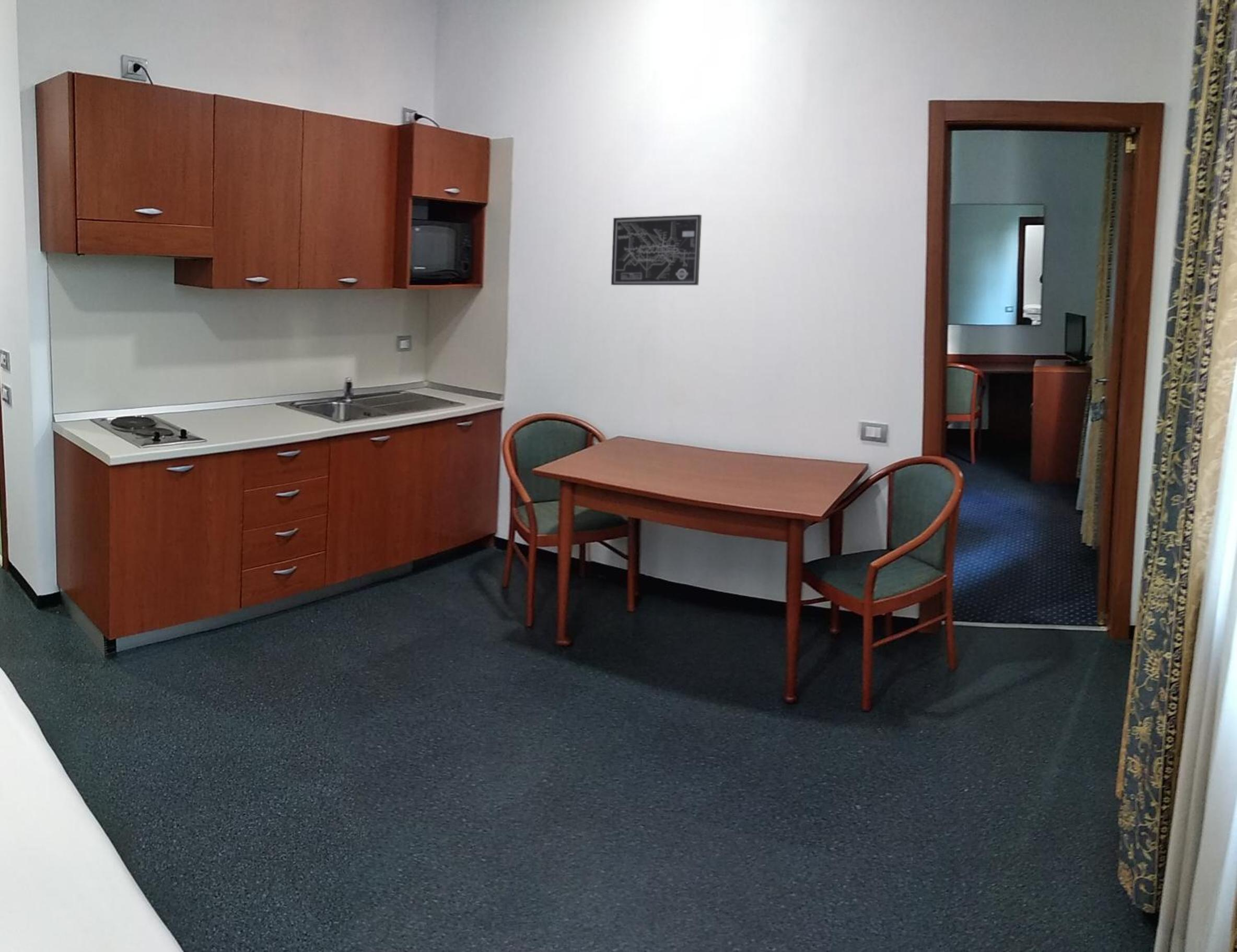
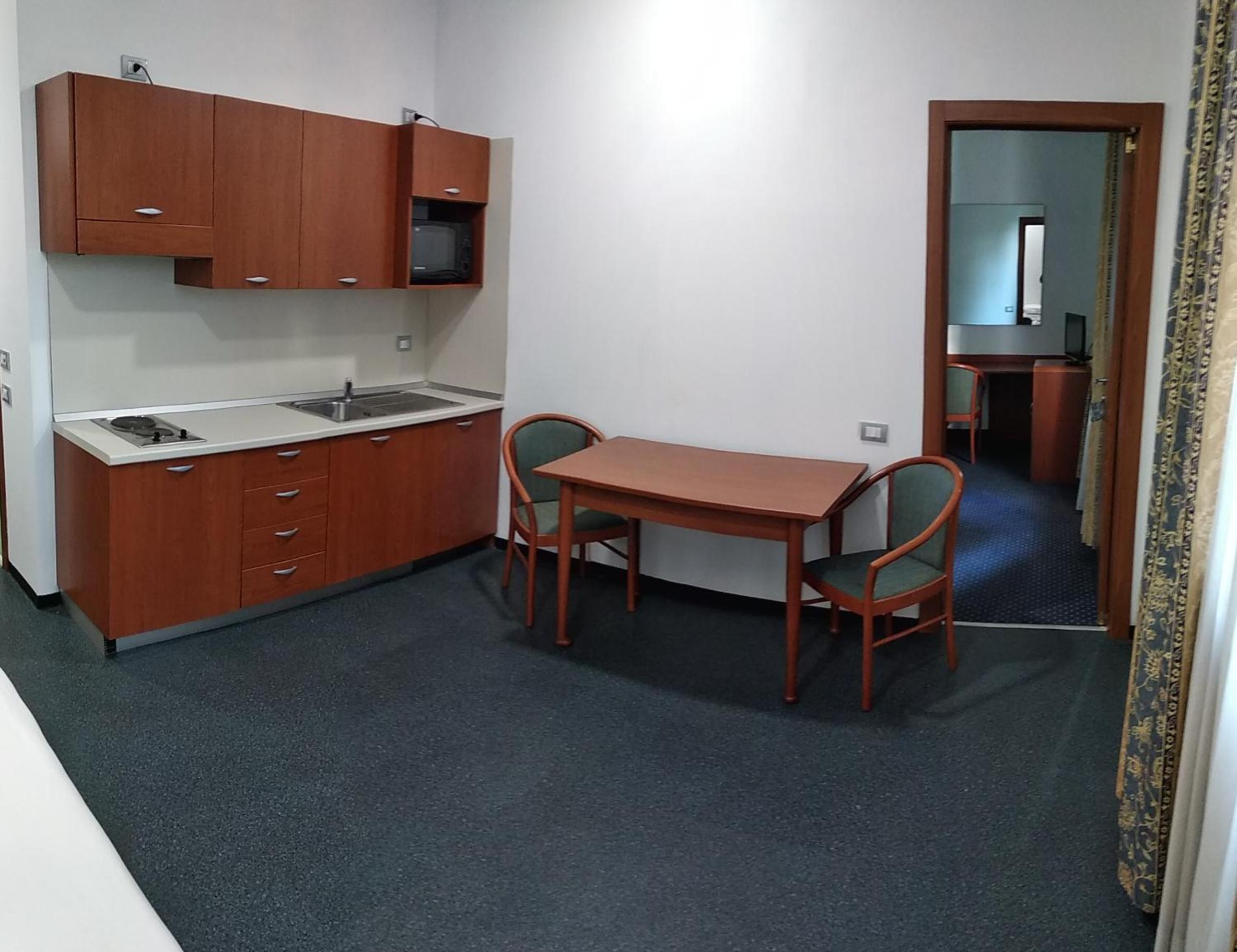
- wall art (655, 251)
